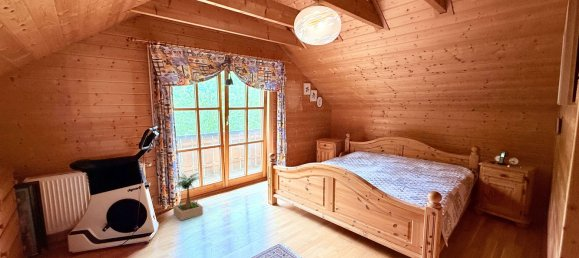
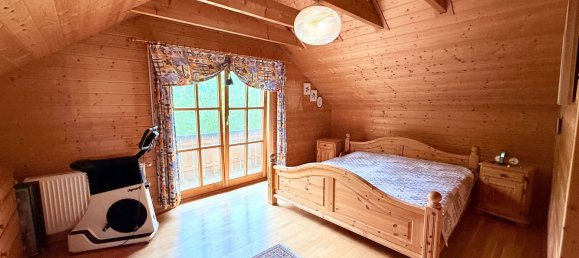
- potted plant (188, 194)
